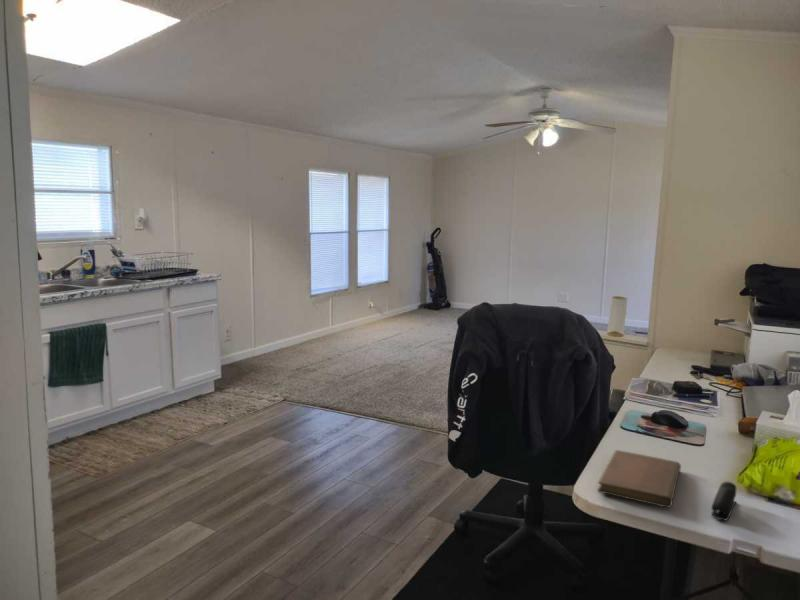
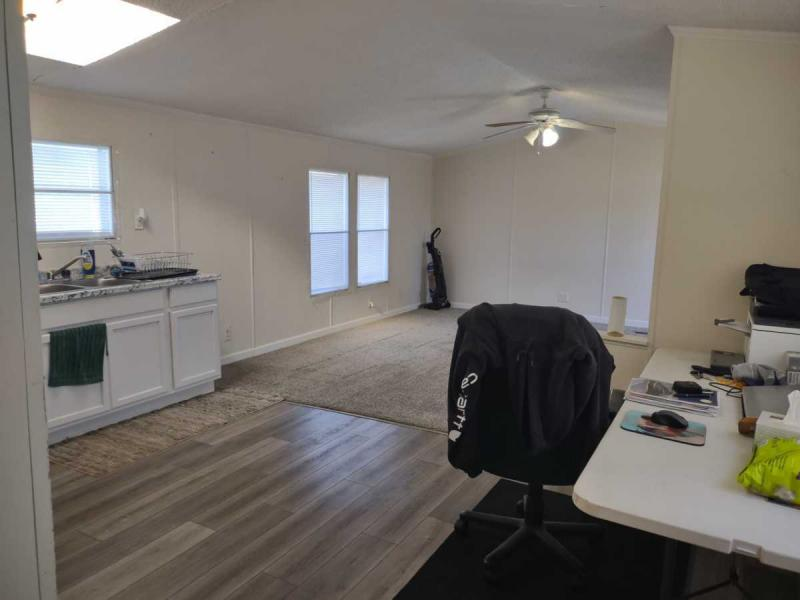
- stapler (724, 499)
- notebook (640, 476)
